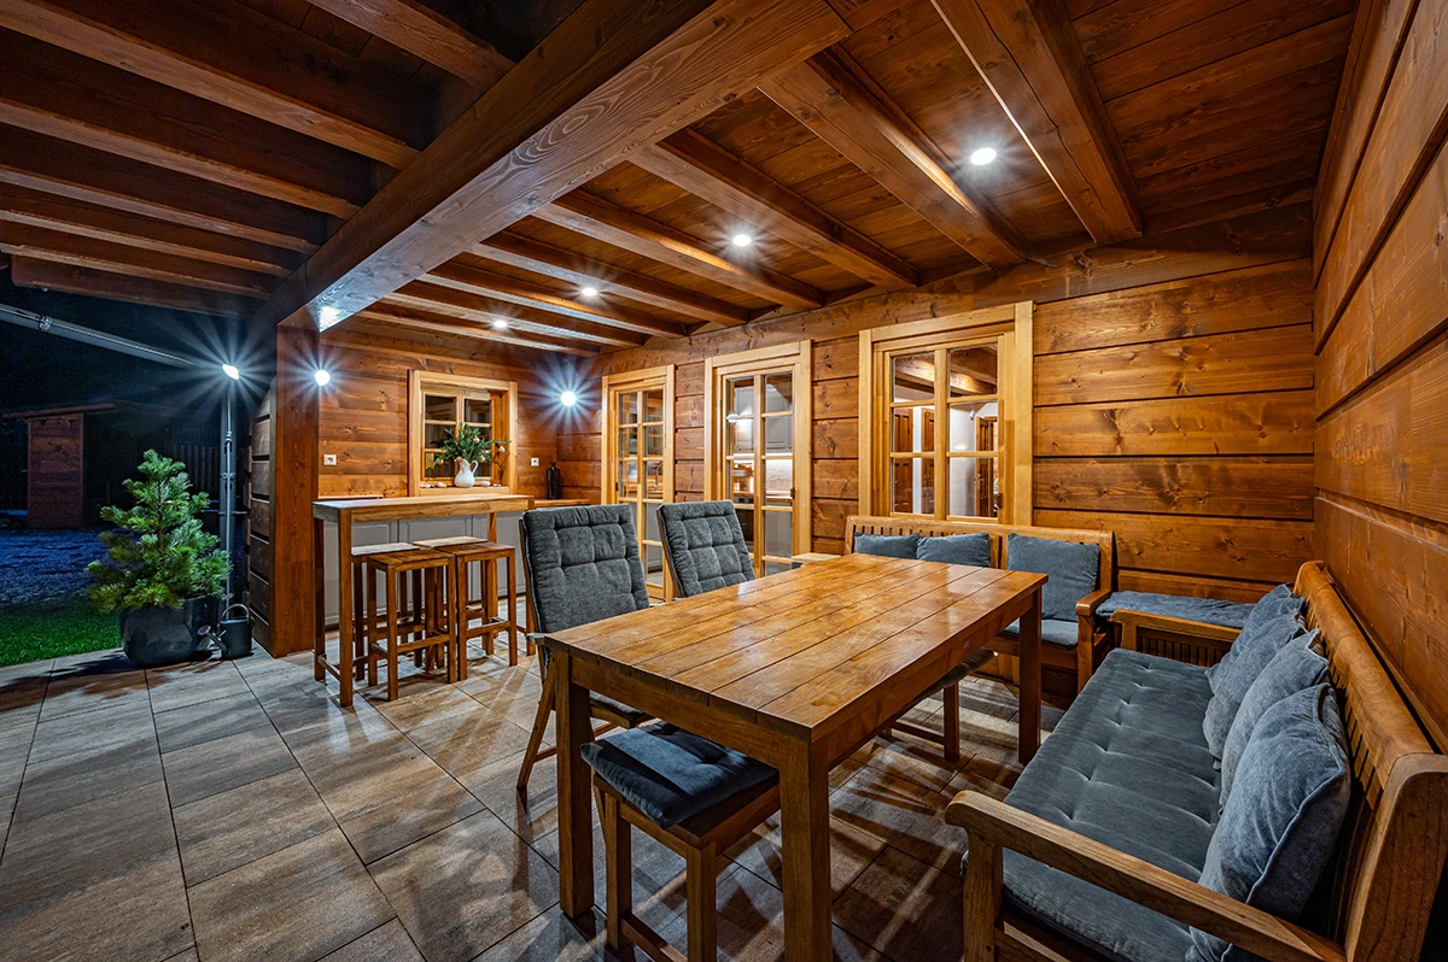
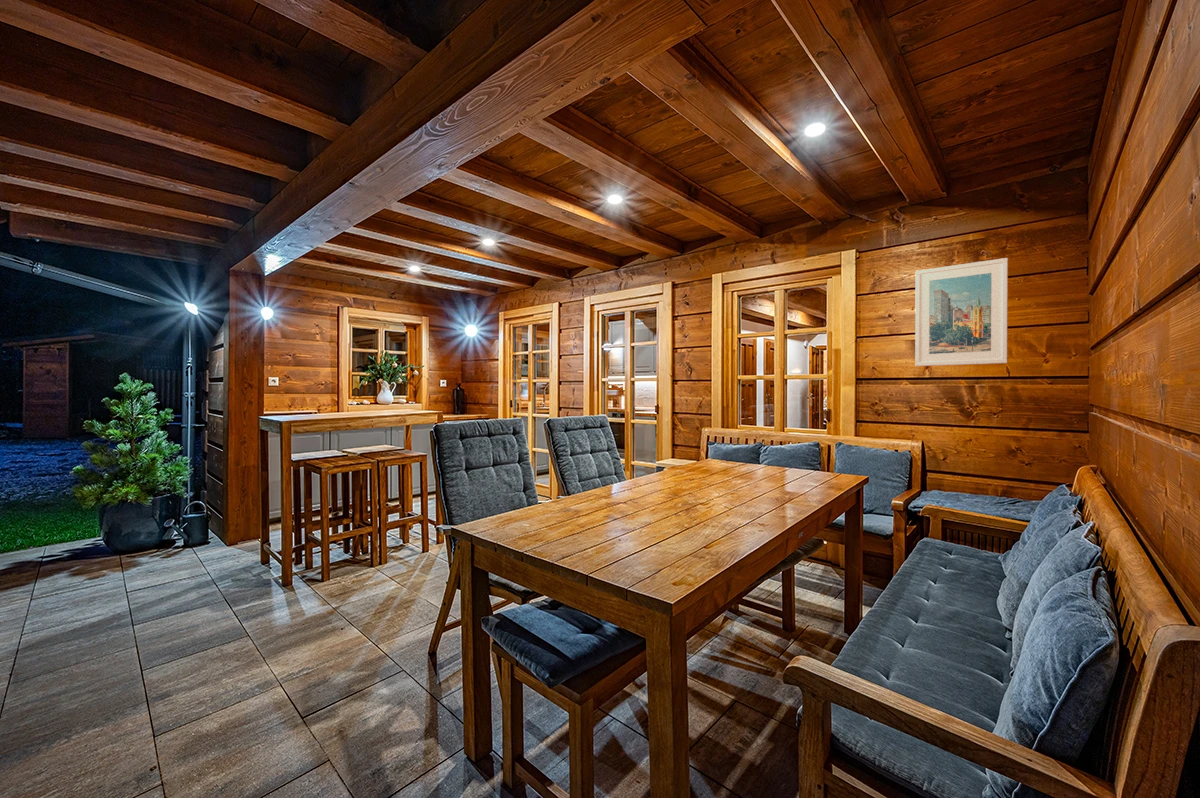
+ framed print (959, 314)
